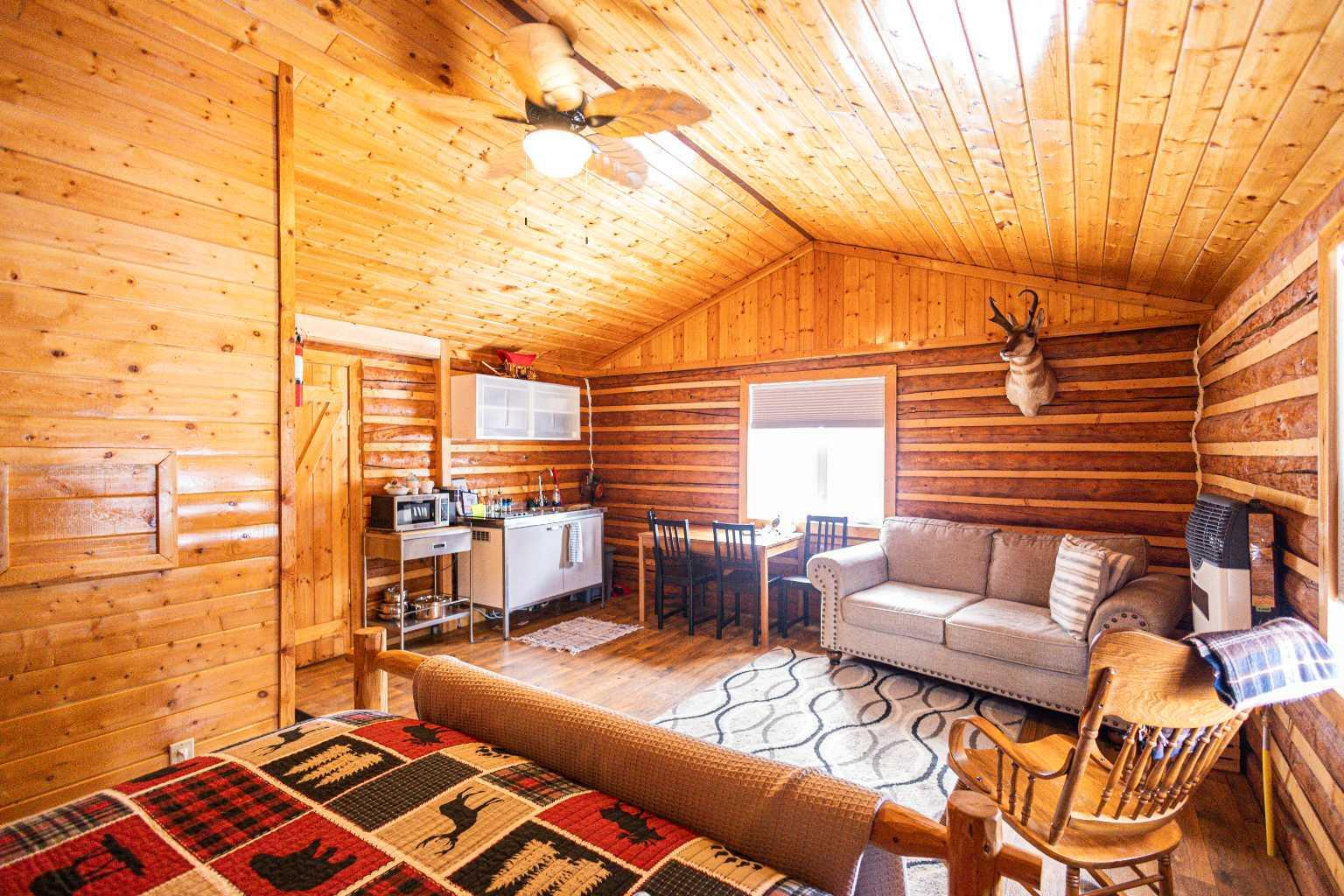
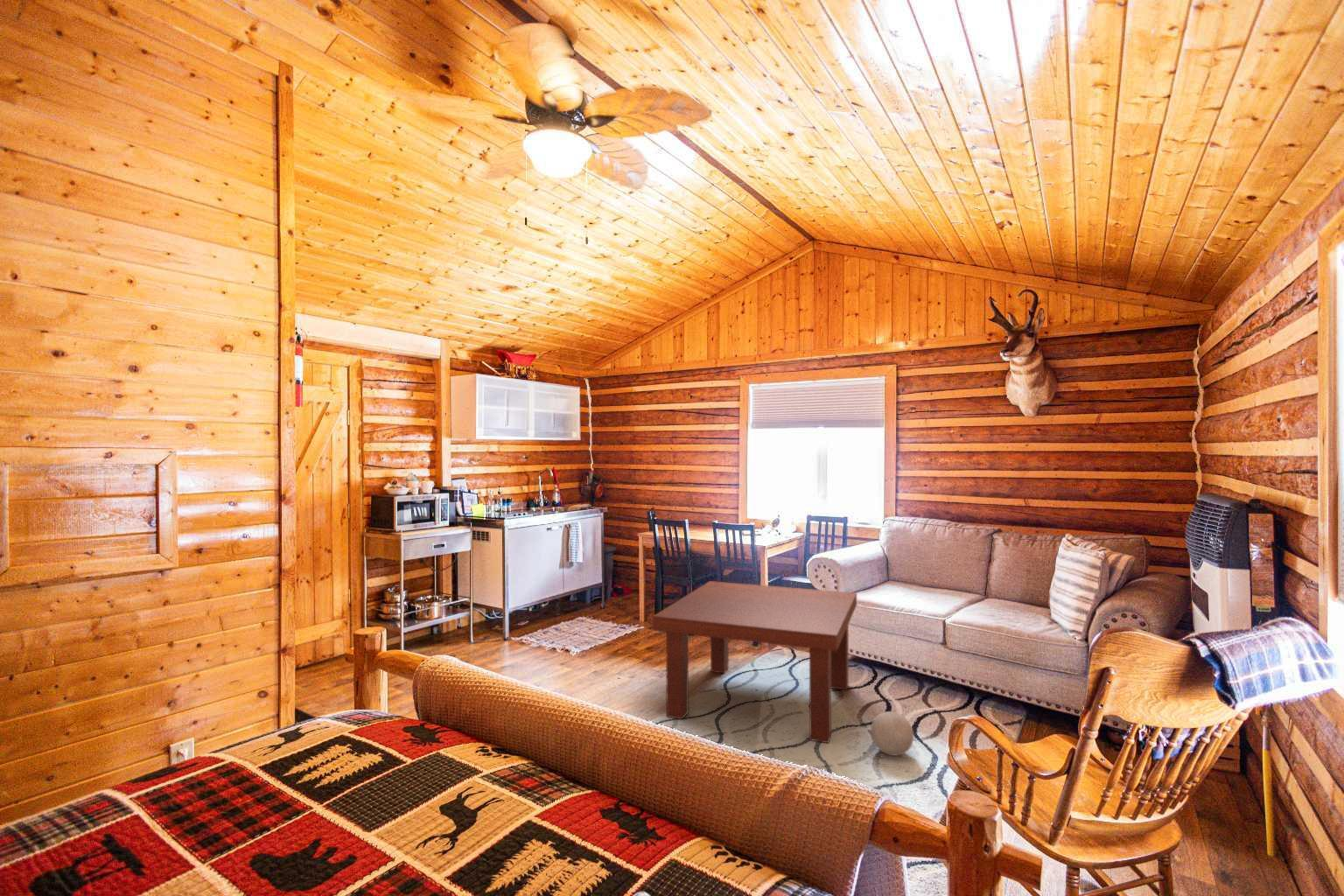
+ coffee table (763, 642)
+ ball (892, 732)
